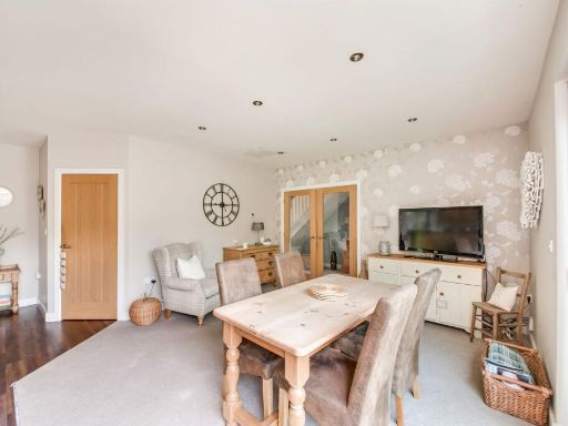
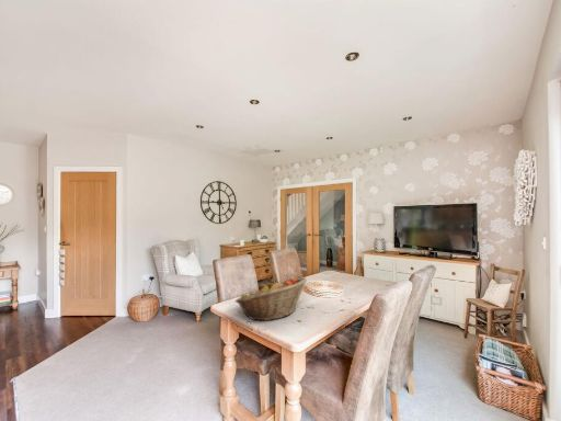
+ fruit basket (273, 295)
